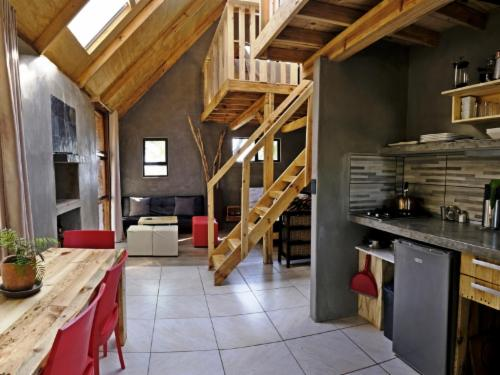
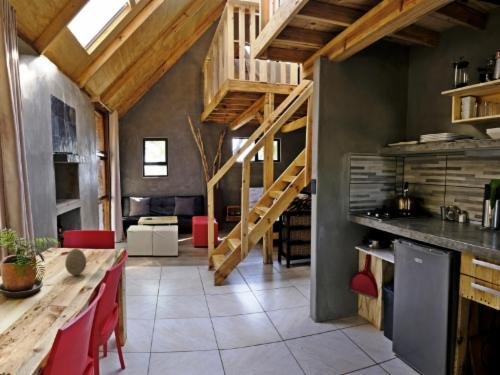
+ decorative egg (76, 262)
